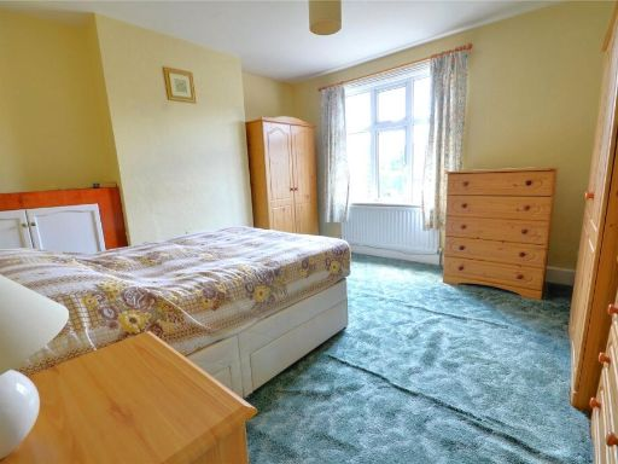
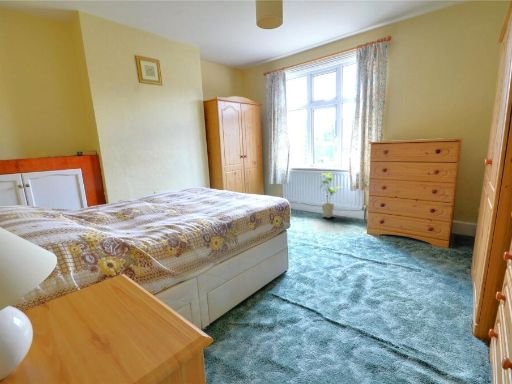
+ house plant (330, 196)
